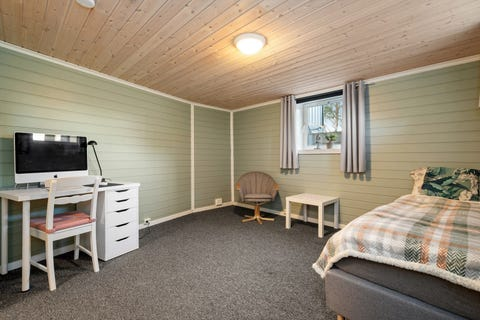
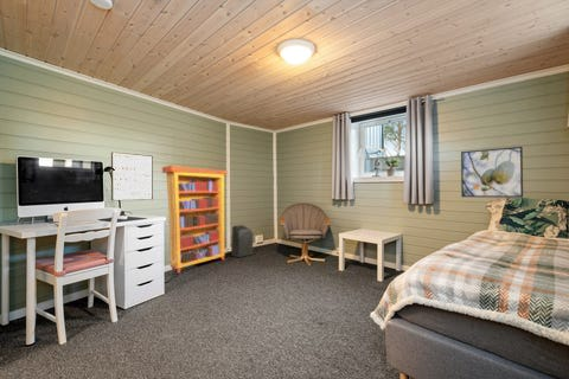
+ wall art (133, 176)
+ bookcase (197, 217)
+ backpack (241, 239)
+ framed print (490, 173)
